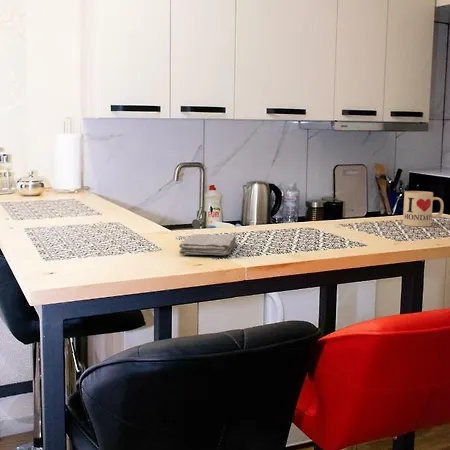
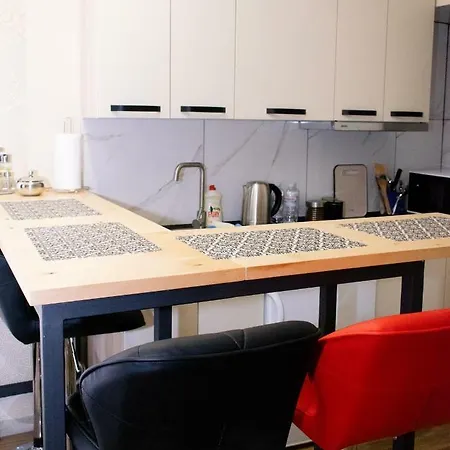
- mug (423, 208)
- washcloth (208, 243)
